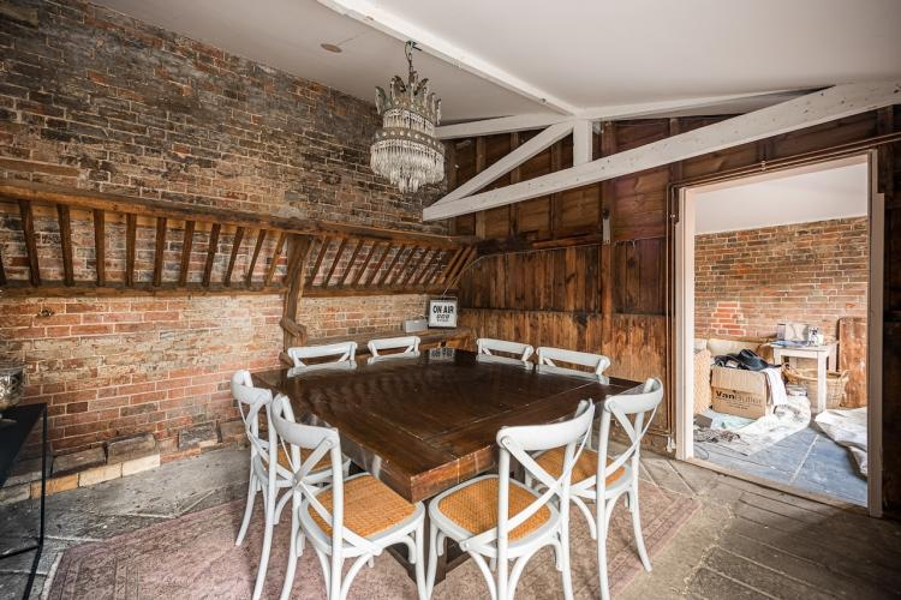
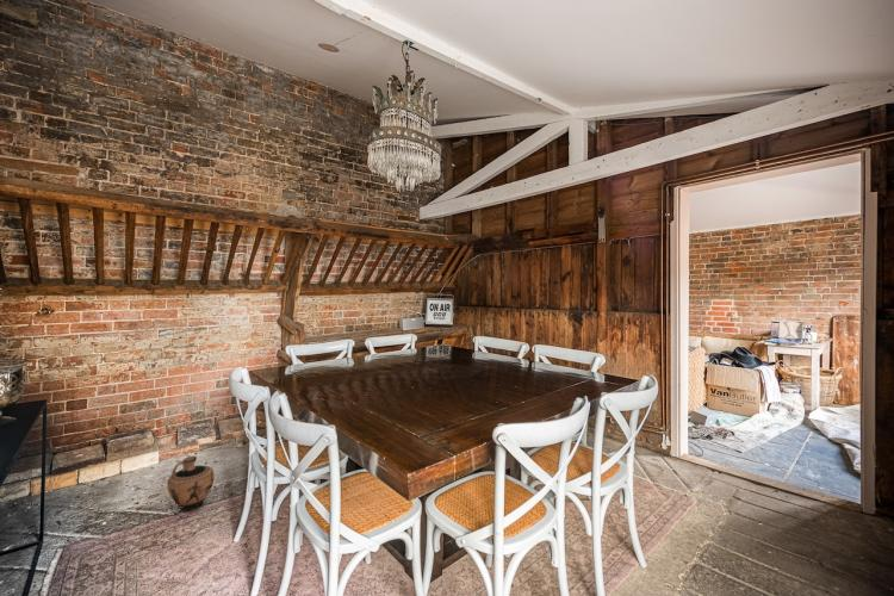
+ ceramic jug (191, 482)
